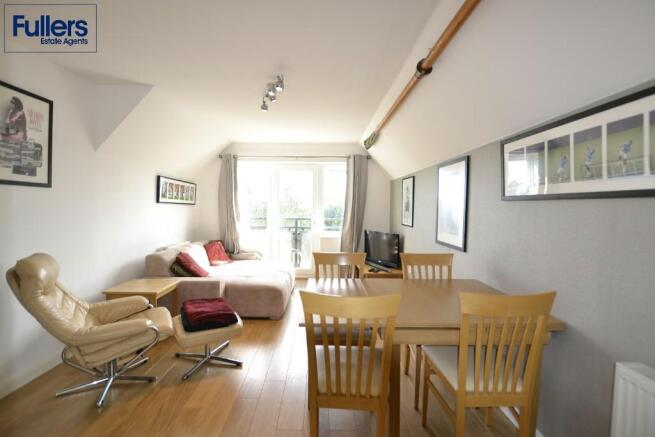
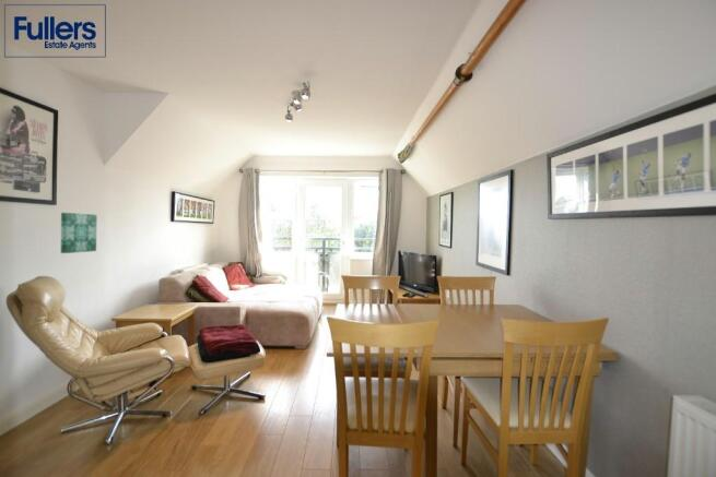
+ wall art (79, 232)
